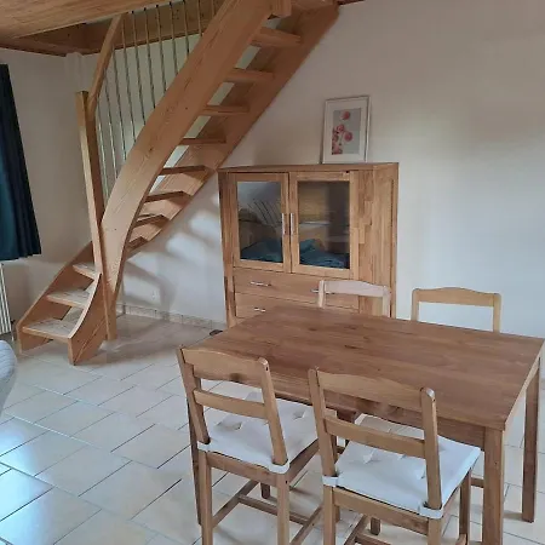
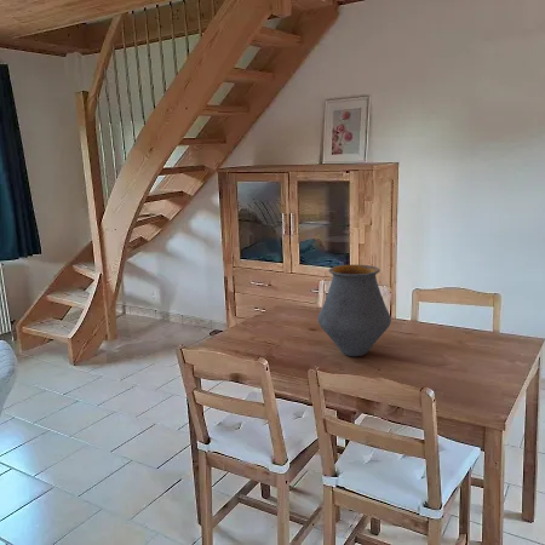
+ vase (354, 311)
